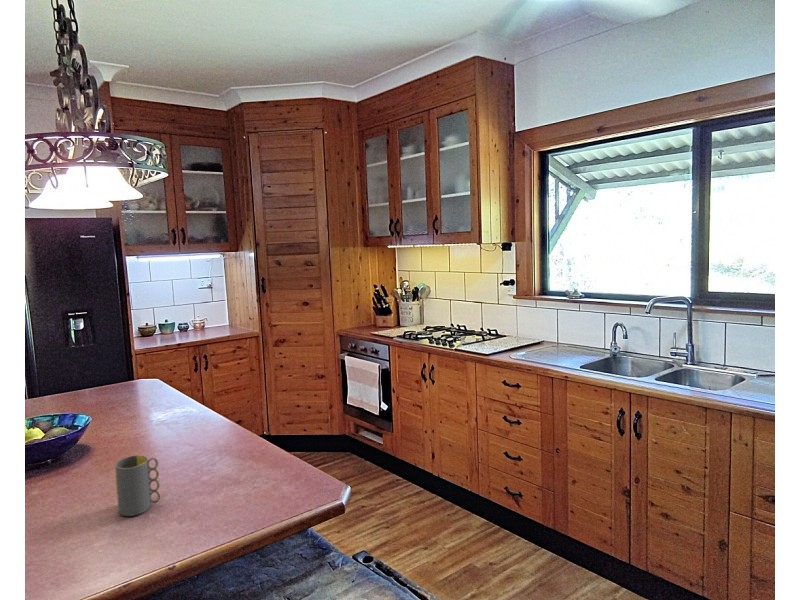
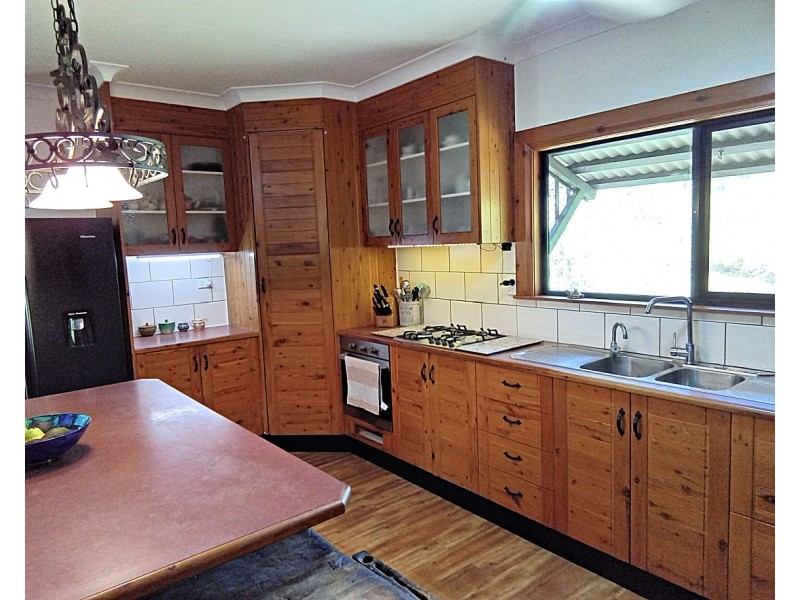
- mug (137, 483)
